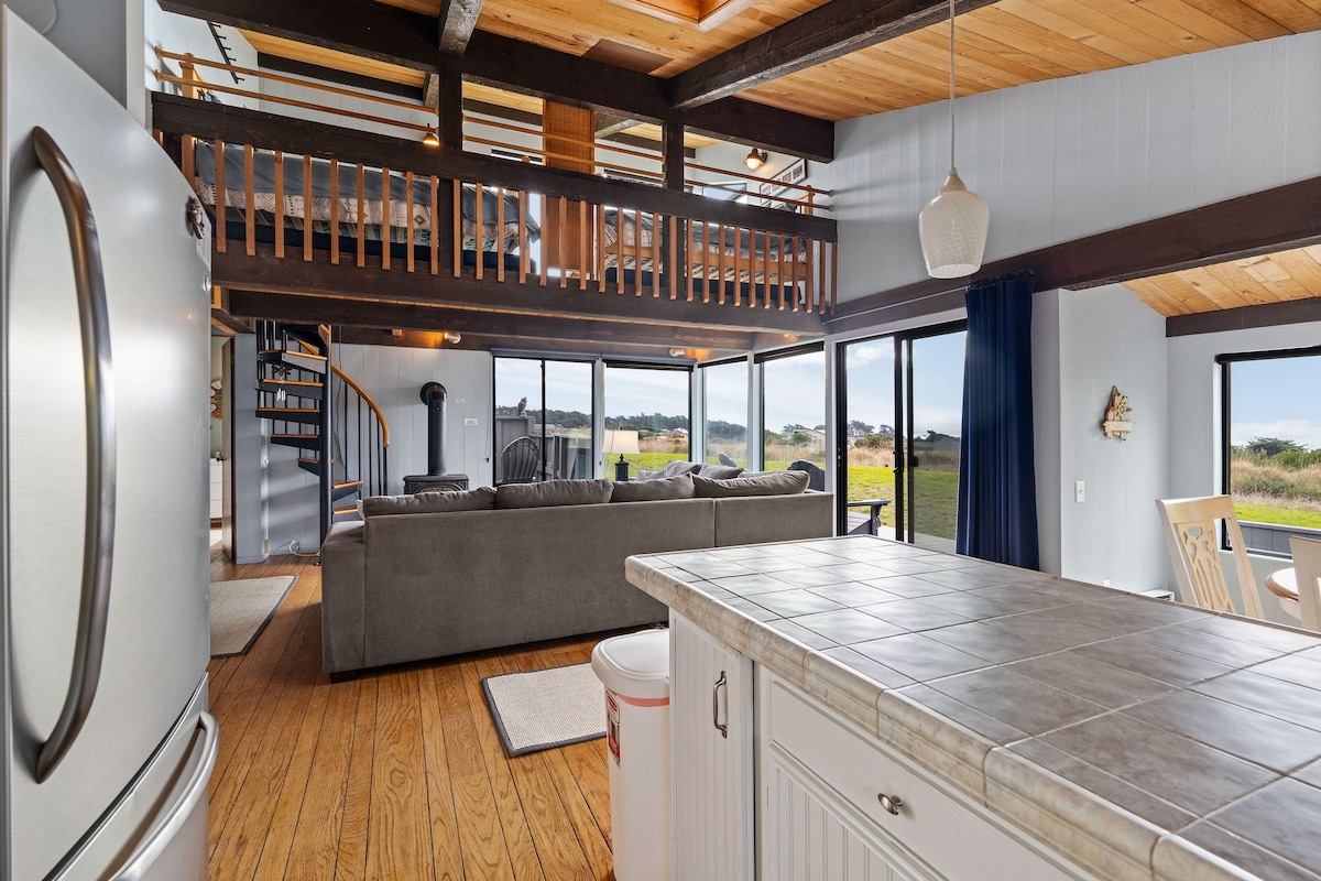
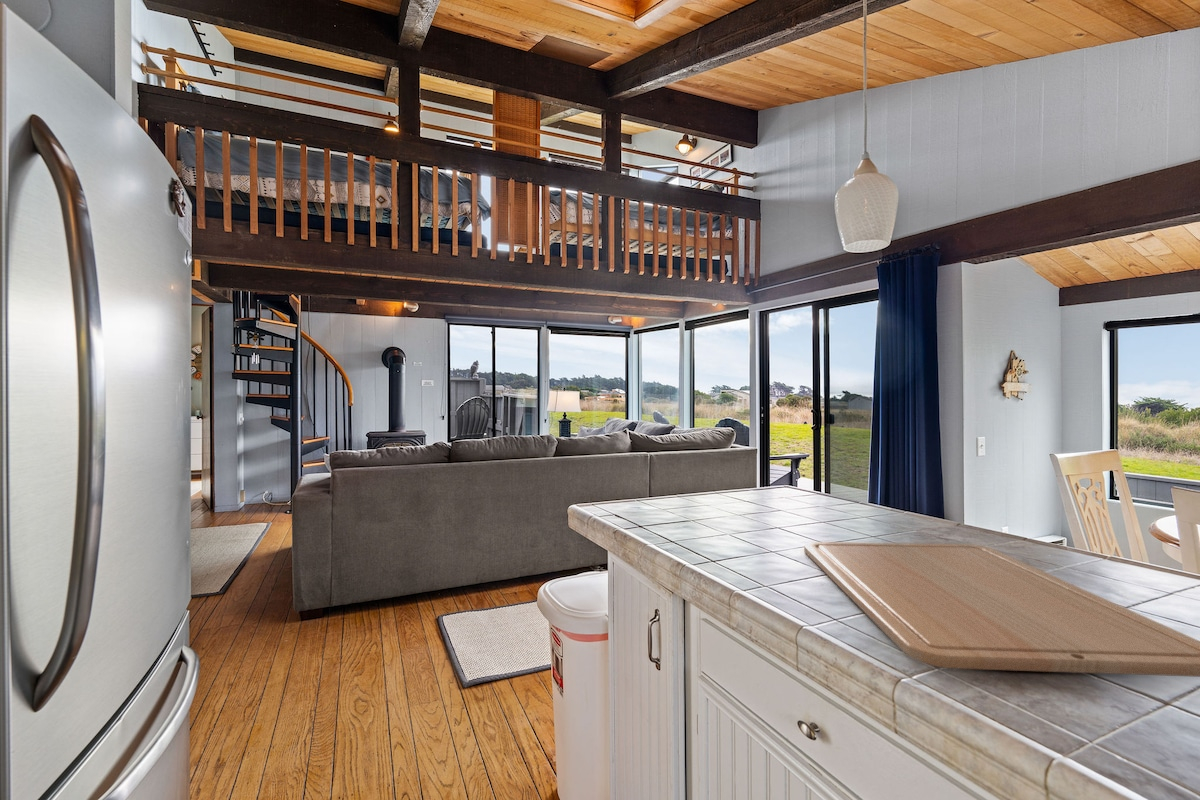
+ chopping board (959, 588)
